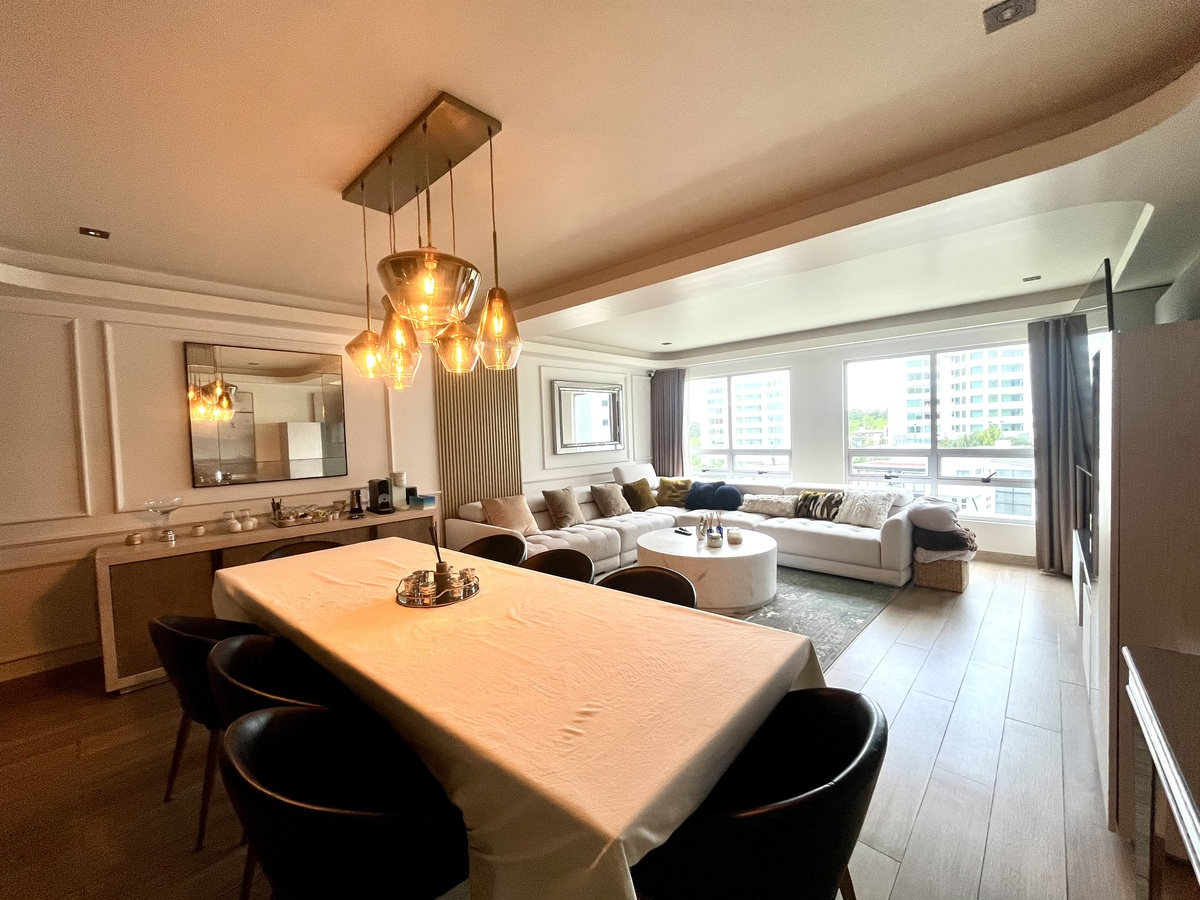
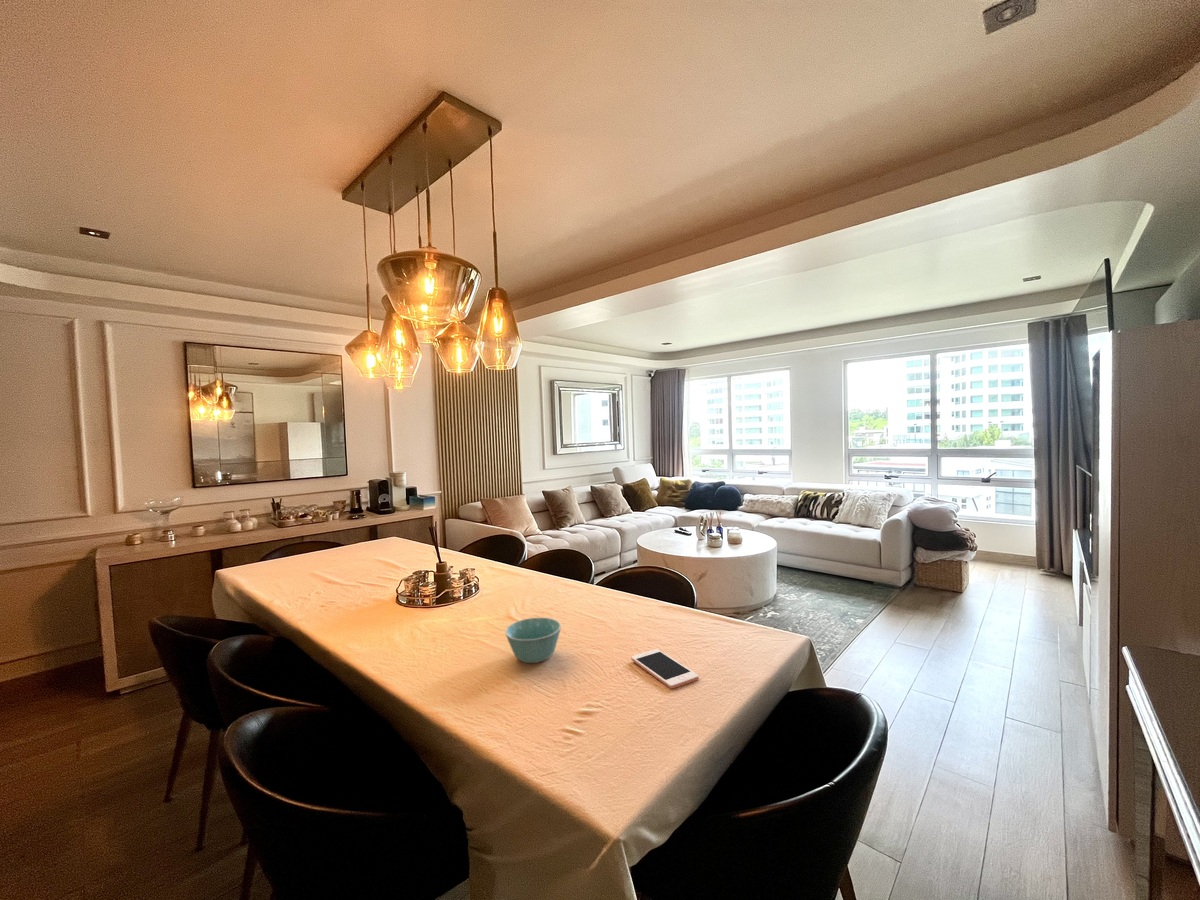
+ cell phone (663, 667)
+ bowl (533, 641)
